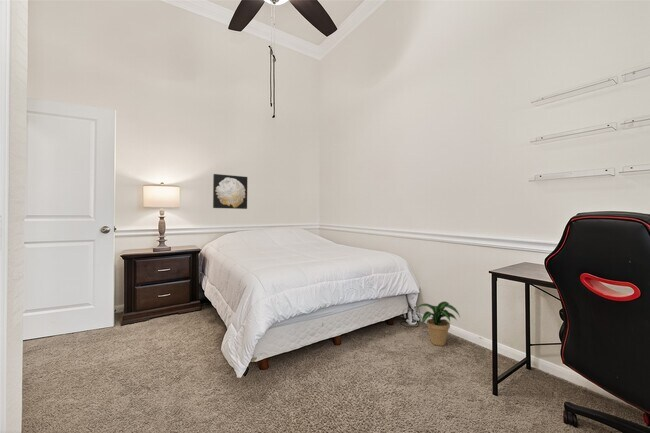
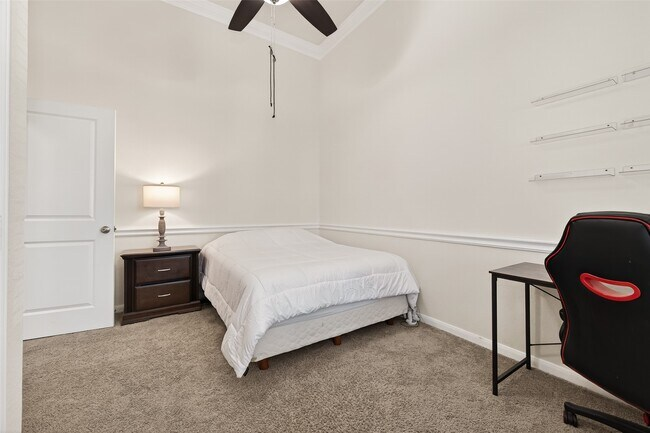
- potted plant (438, 323)
- wall art (230, 192)
